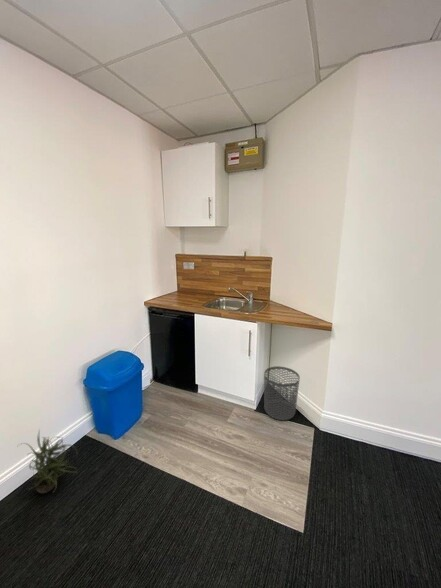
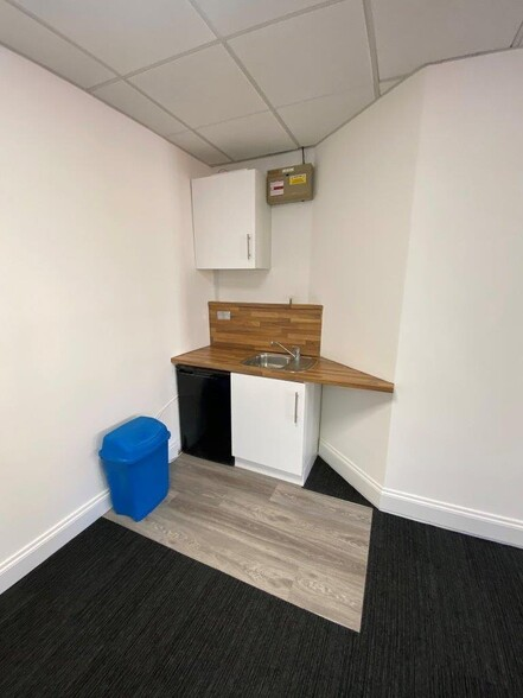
- potted plant (47, 459)
- waste bin (280, 392)
